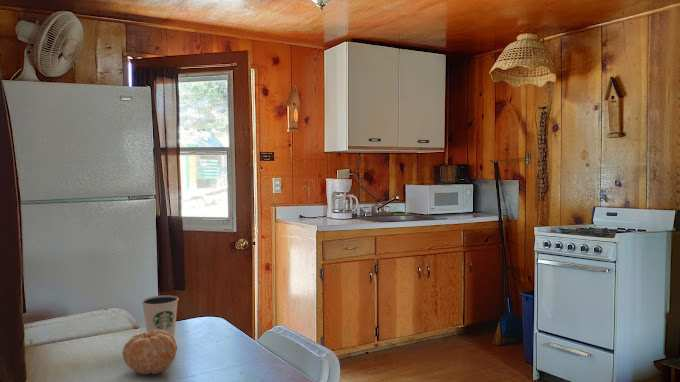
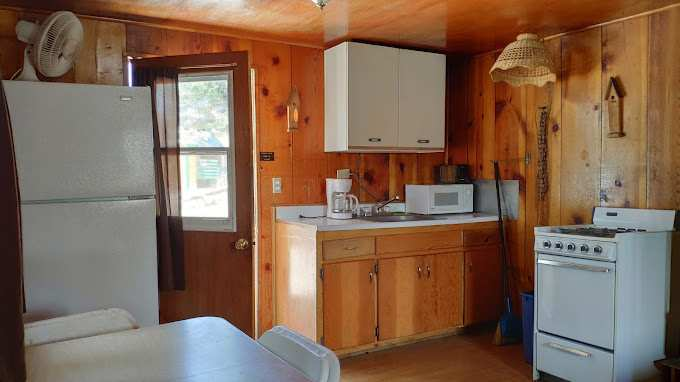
- dixie cup (160, 321)
- fruit (150, 352)
